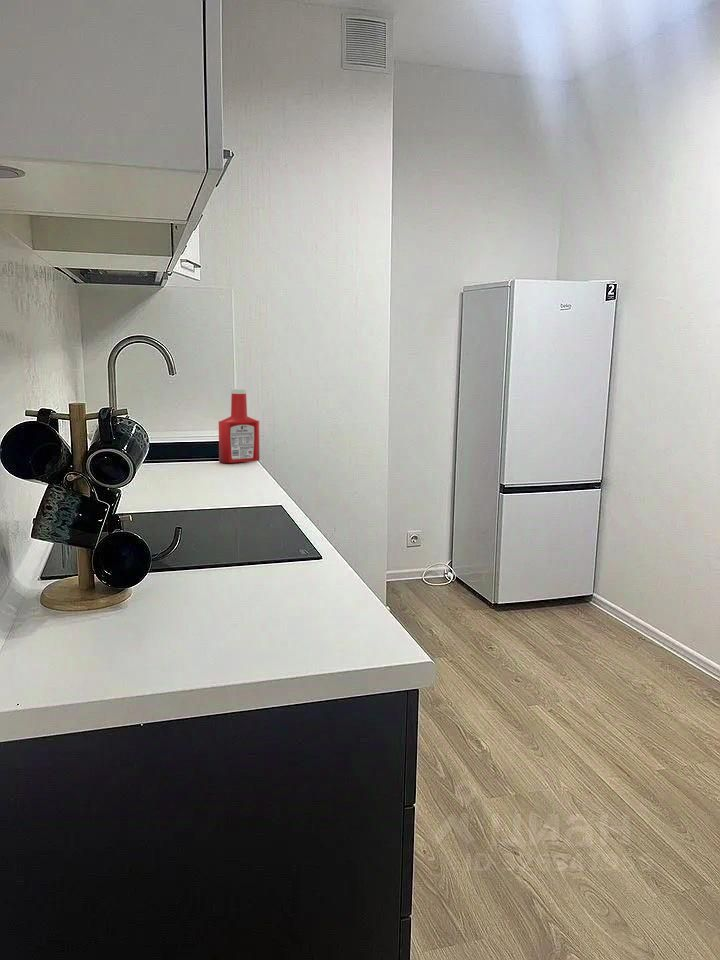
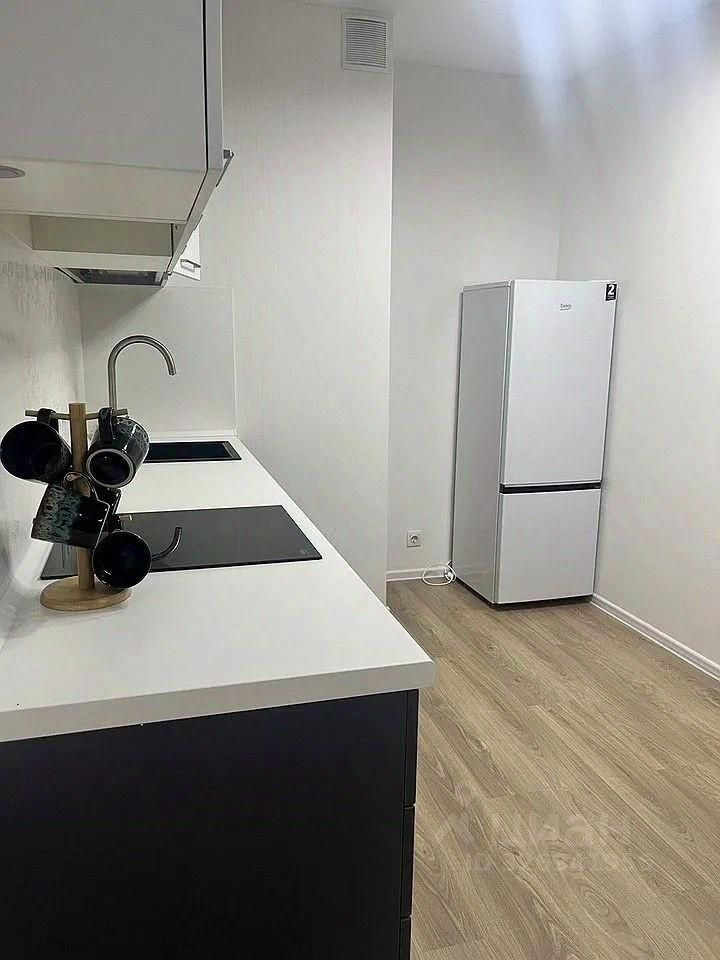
- soap bottle (239, 425)
